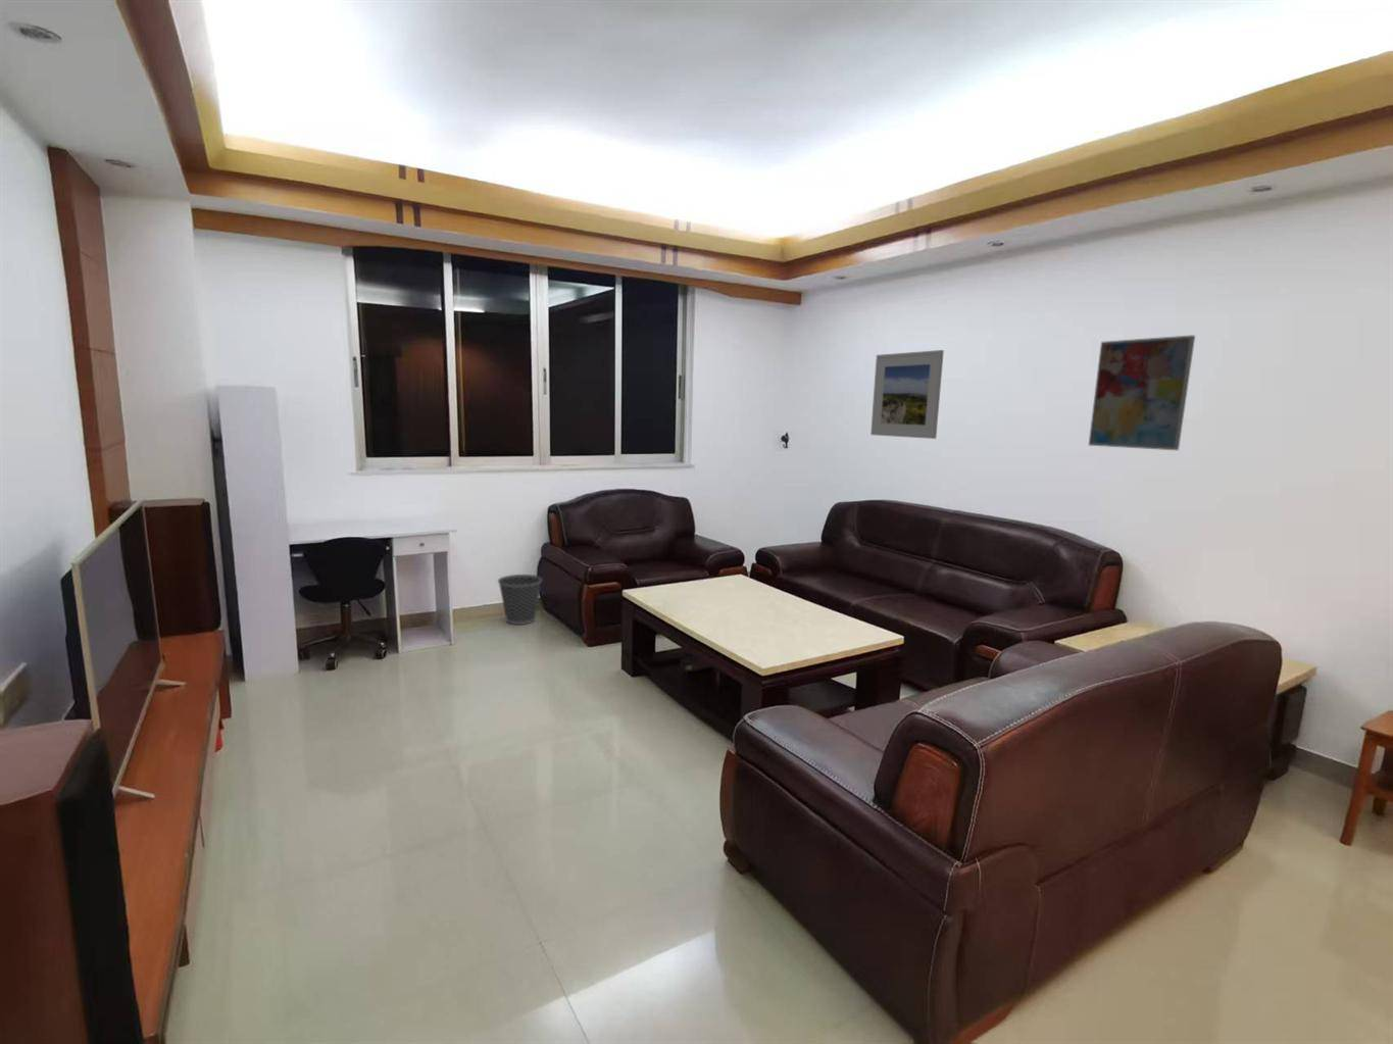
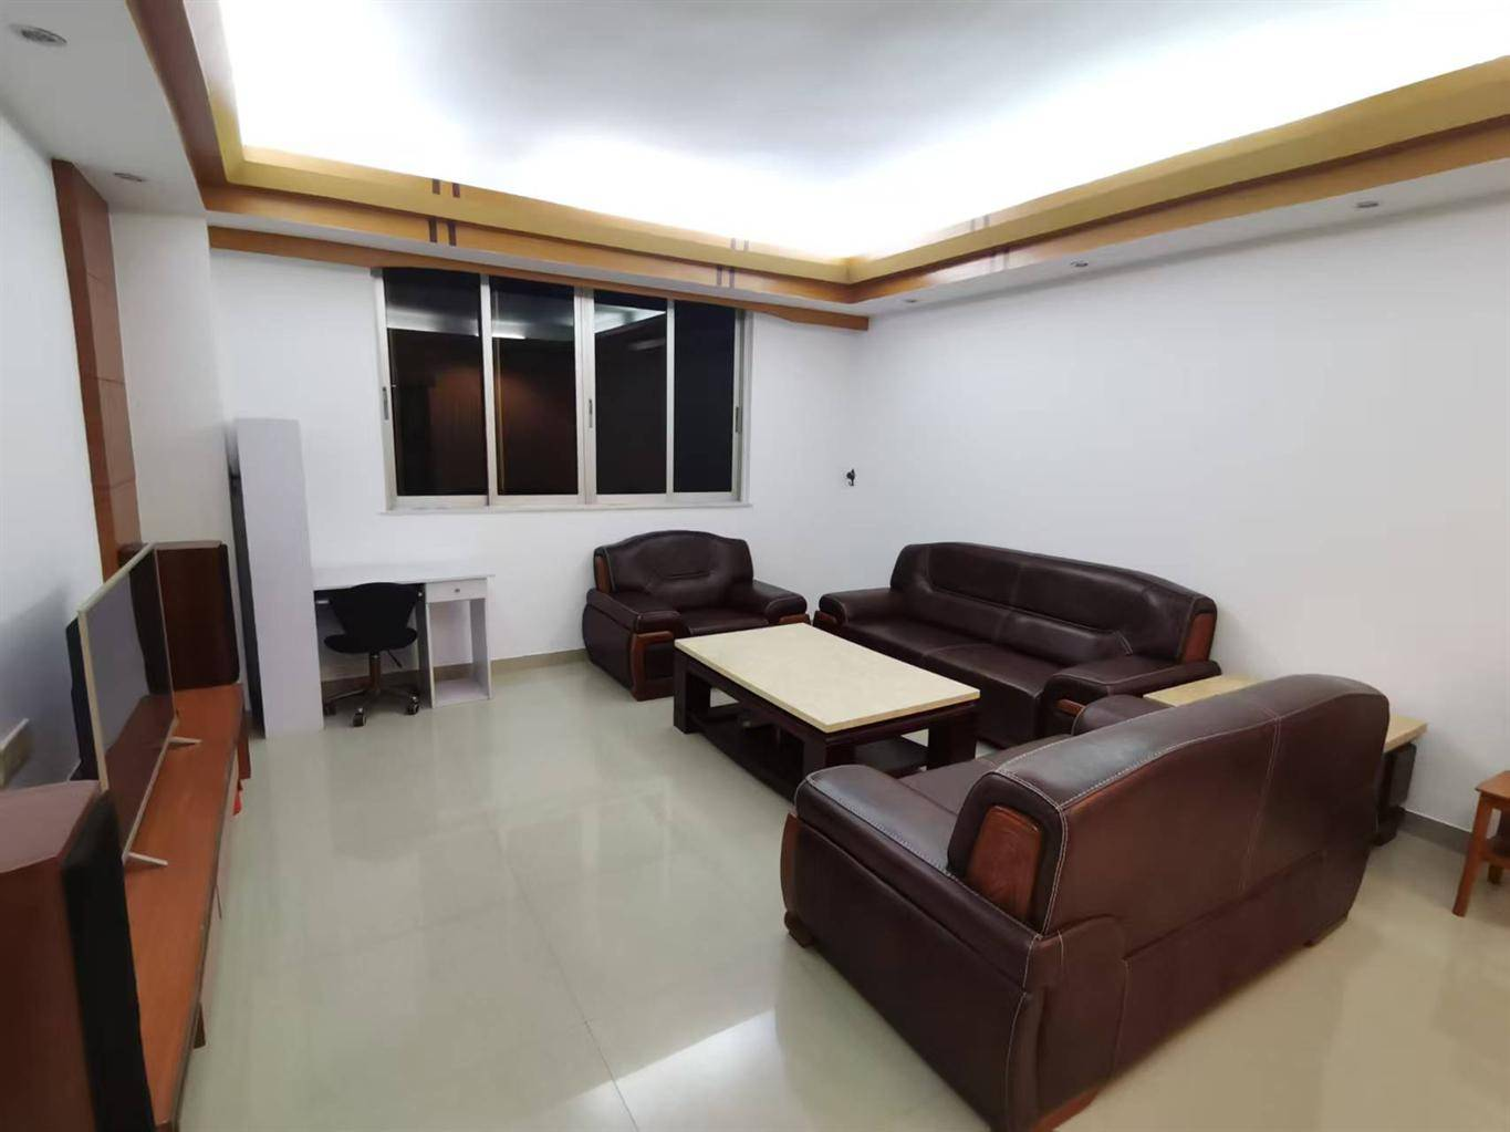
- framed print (904, 395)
- wall art (1137, 394)
- wastebasket (521, 599)
